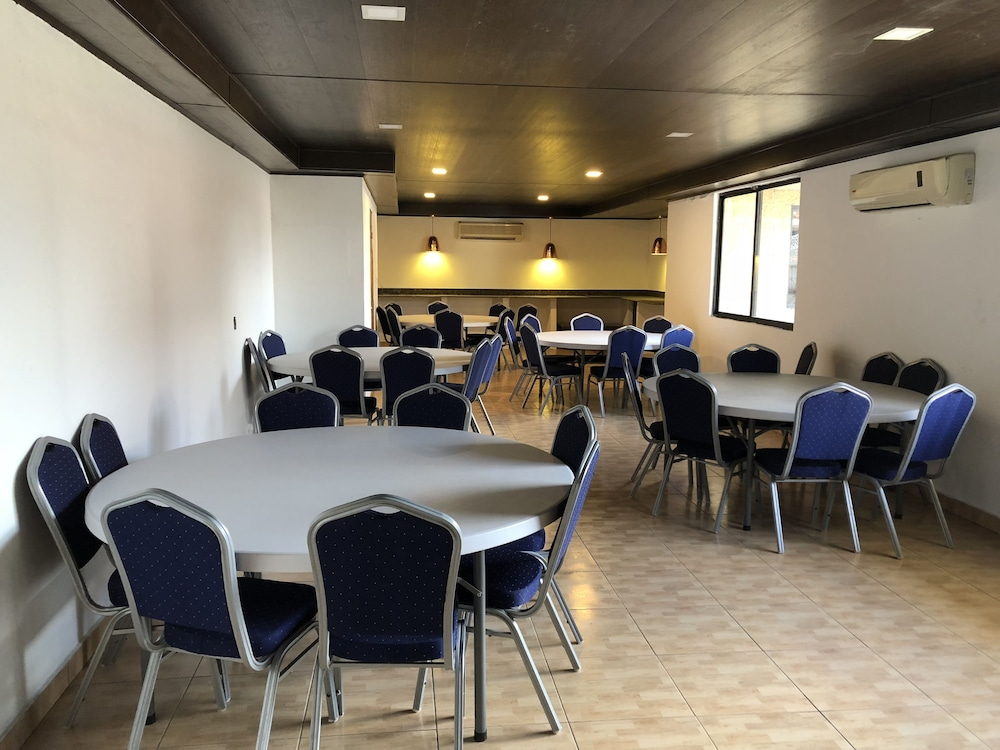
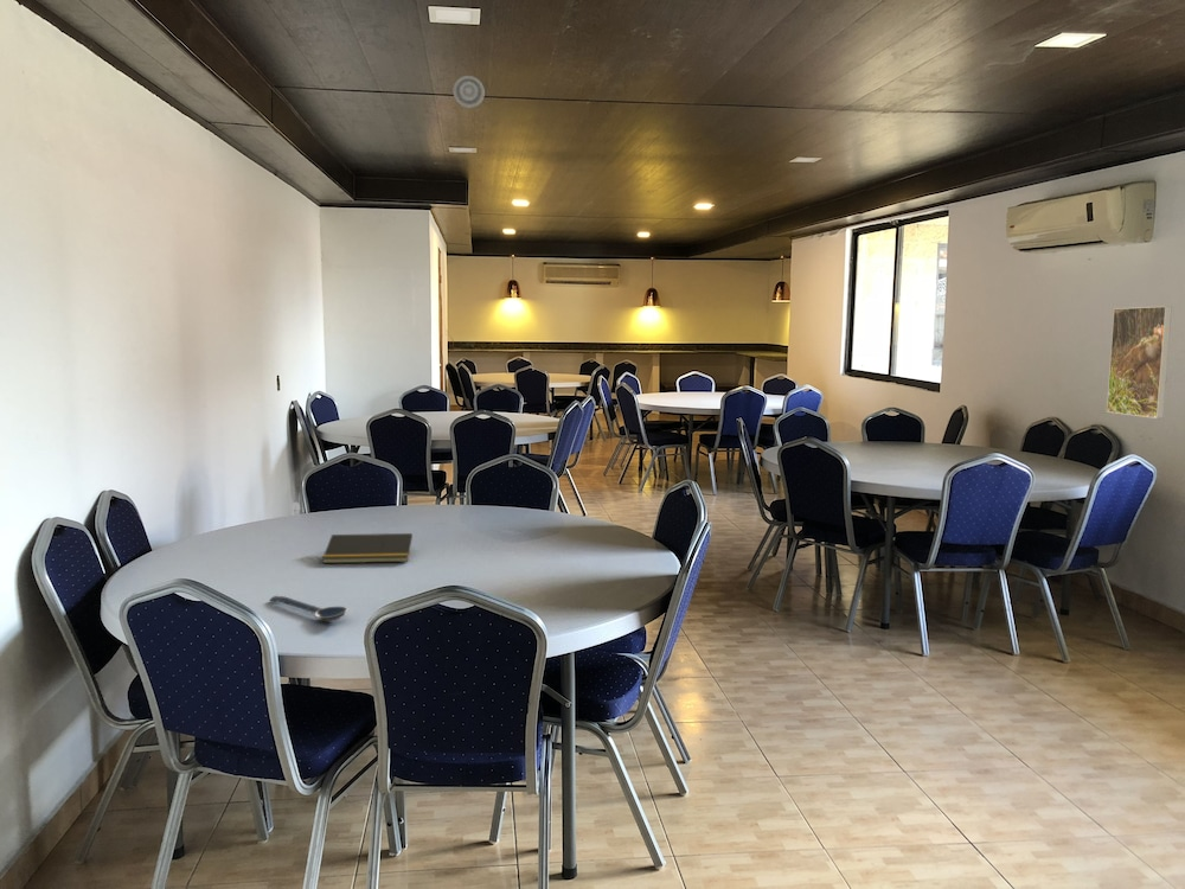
+ spoon (309, 605)
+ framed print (1138, 362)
+ smoke detector (468, 90)
+ notepad (369, 548)
